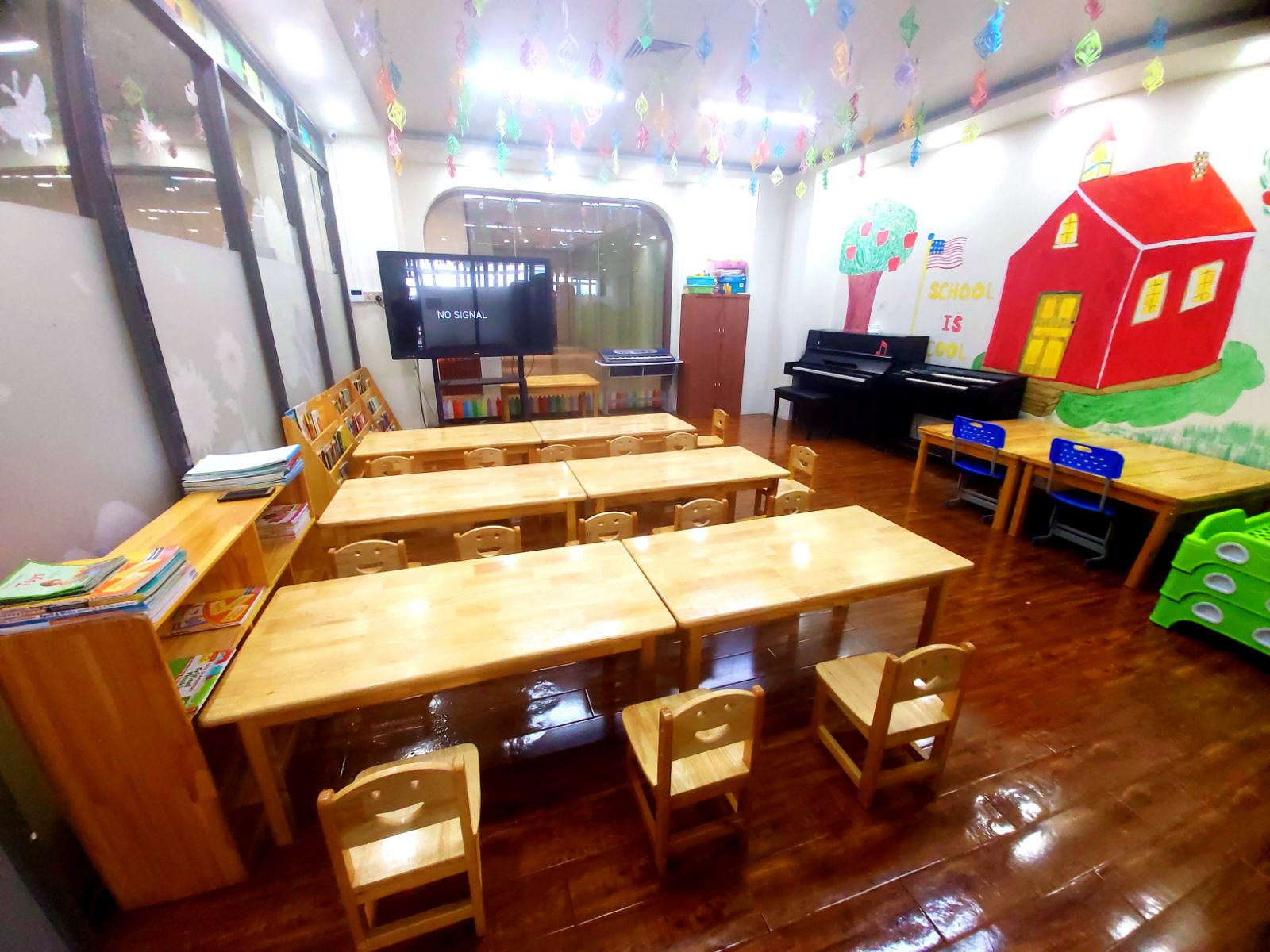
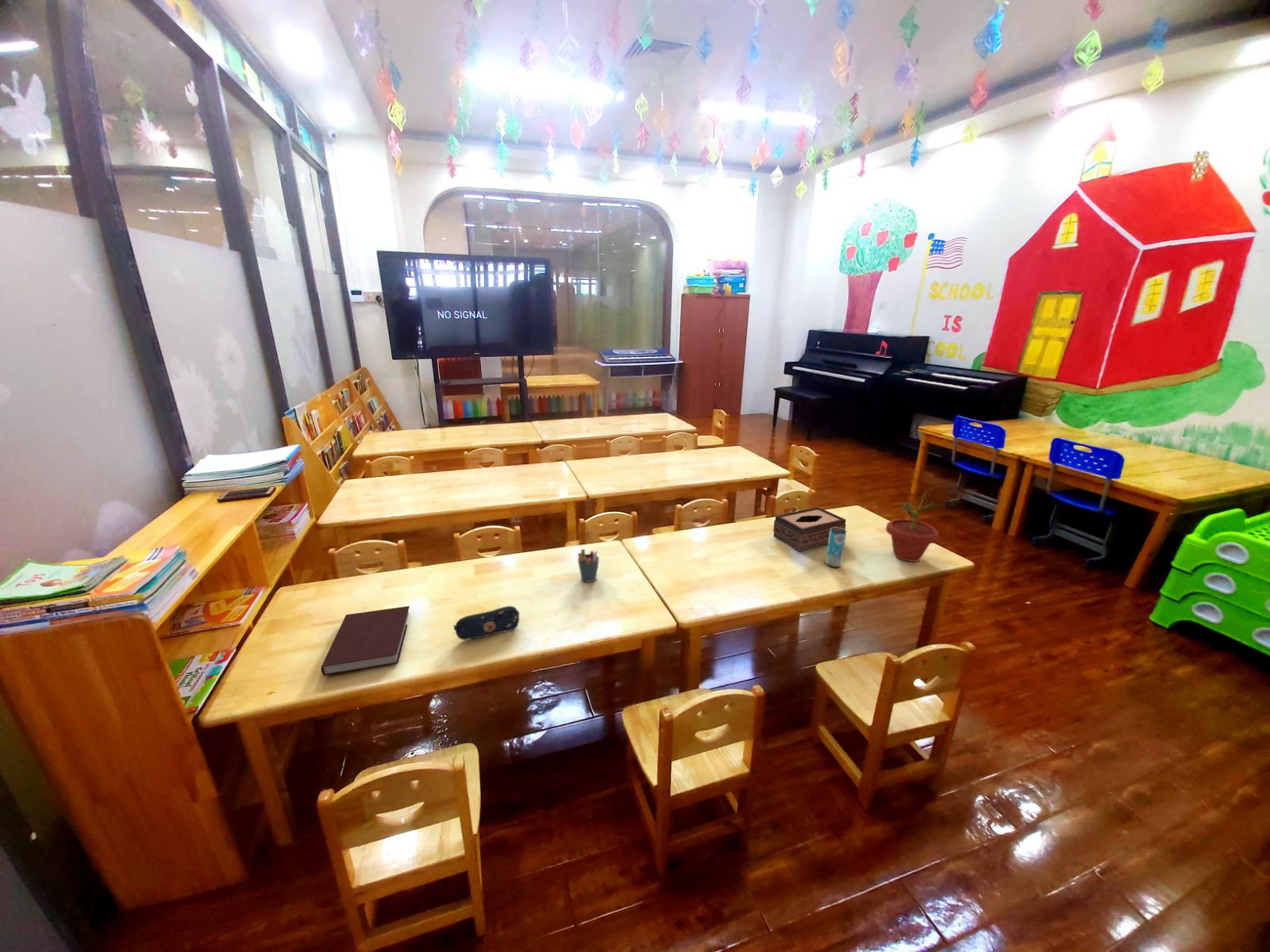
+ tissue box (809, 528)
+ beverage can (835, 547)
+ notebook (370, 637)
+ pencil case (488, 623)
+ pen holder (588, 563)
+ potted plant (914, 523)
